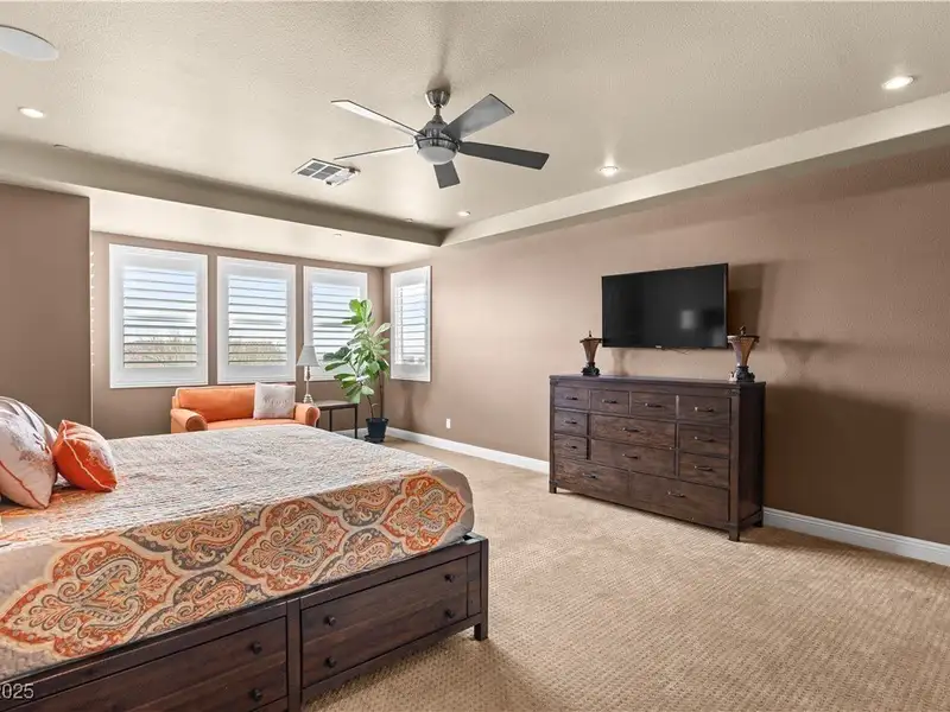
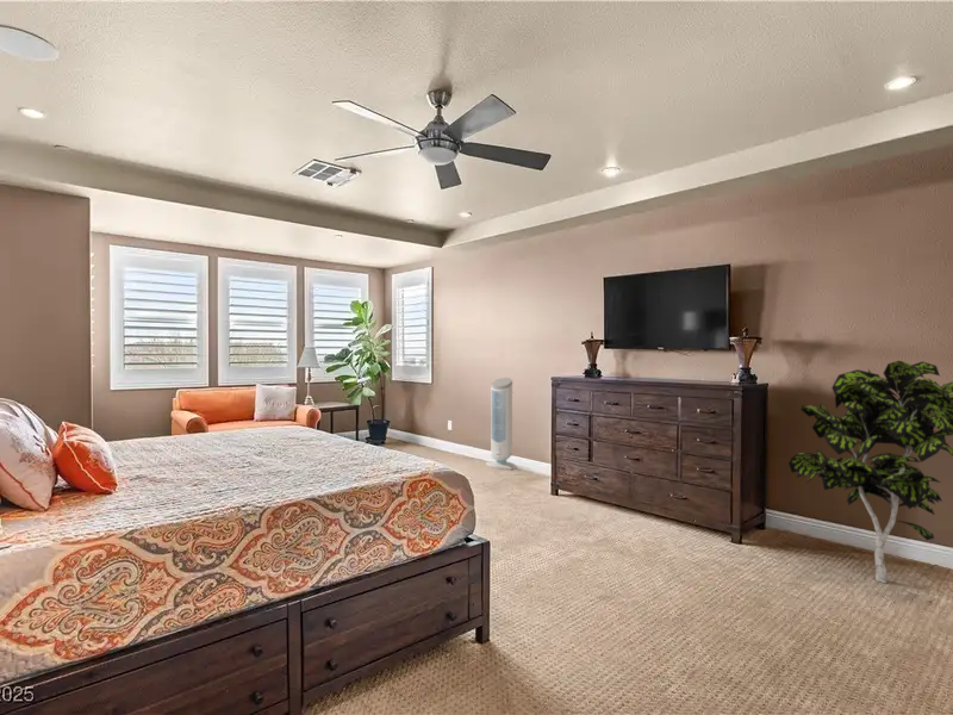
+ indoor plant (873, 467)
+ air purifier (502, 422)
